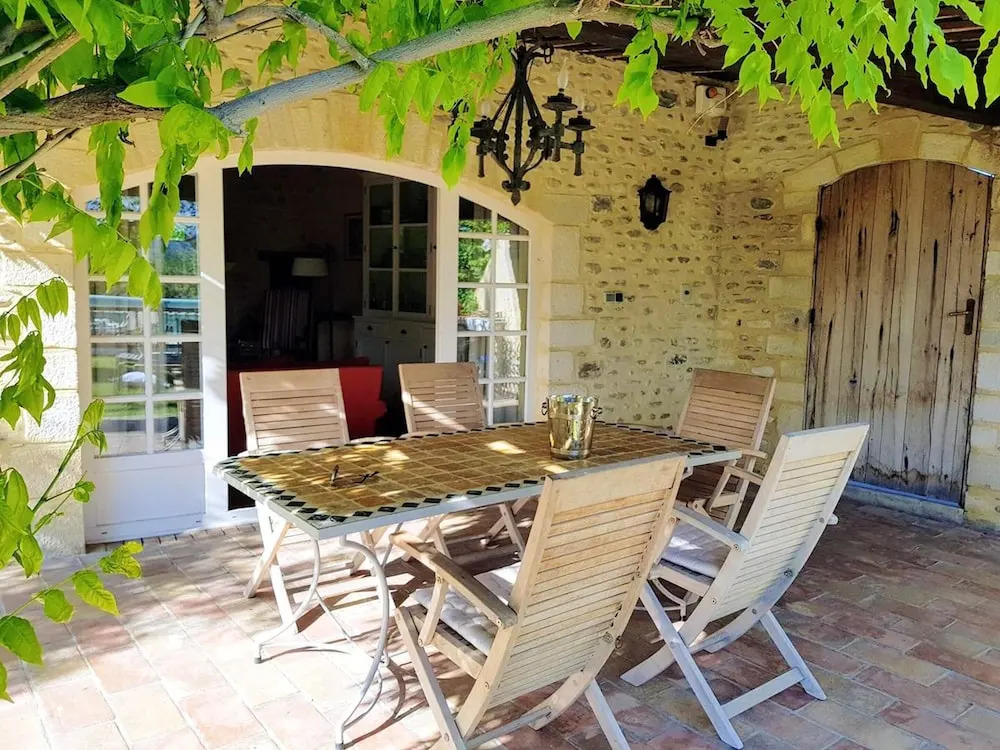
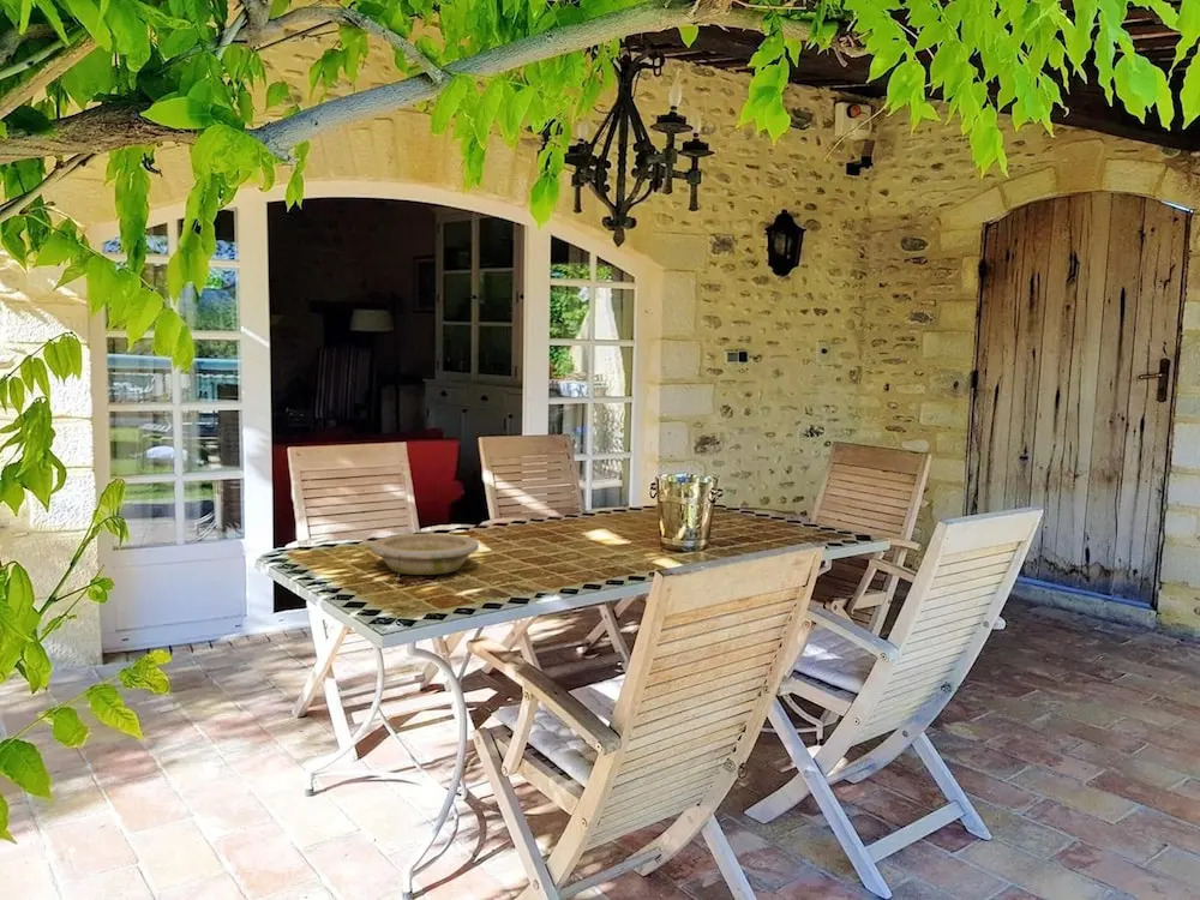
+ bowl (425, 554)
